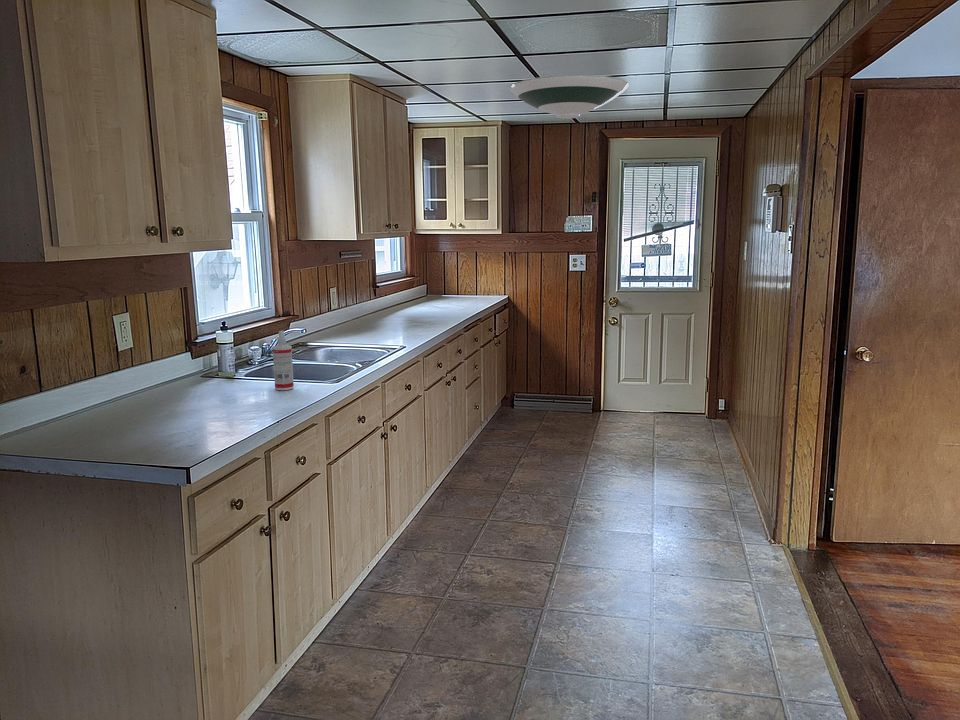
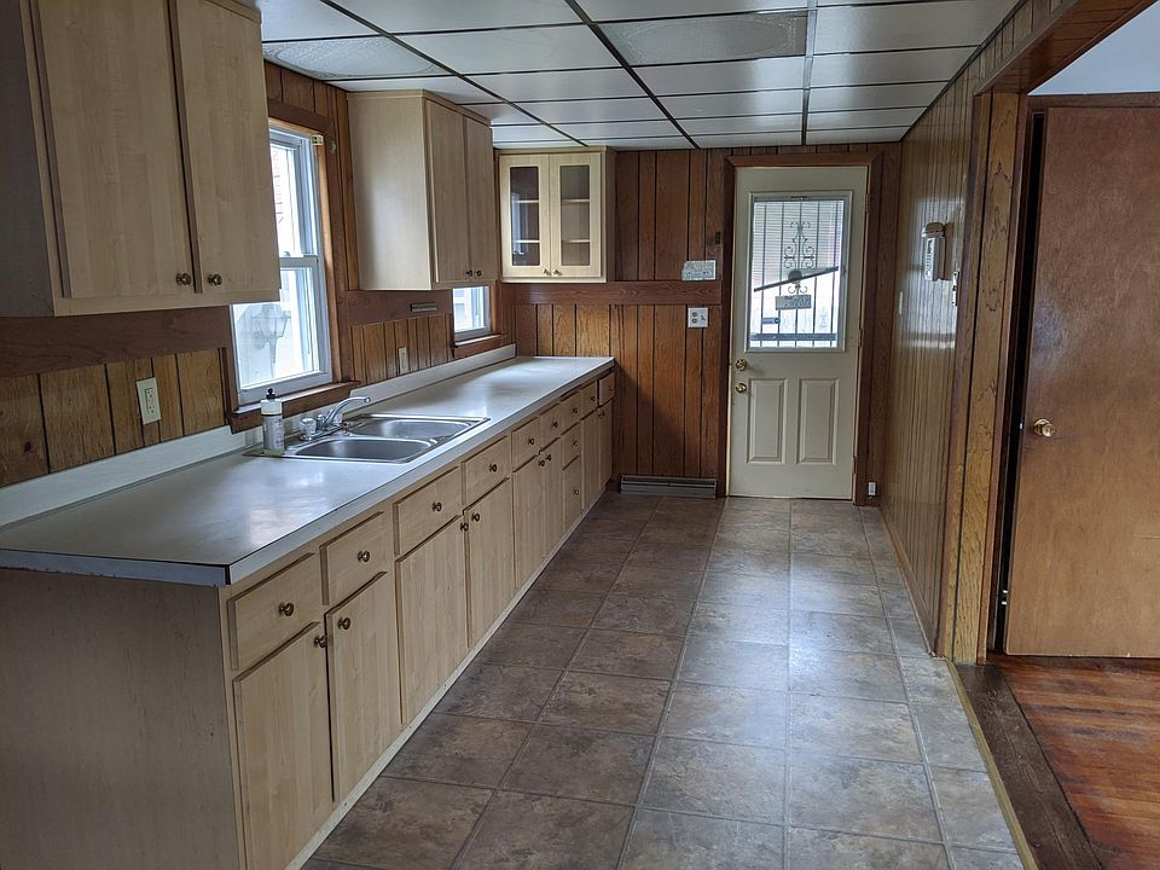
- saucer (568, 102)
- spray bottle (282, 359)
